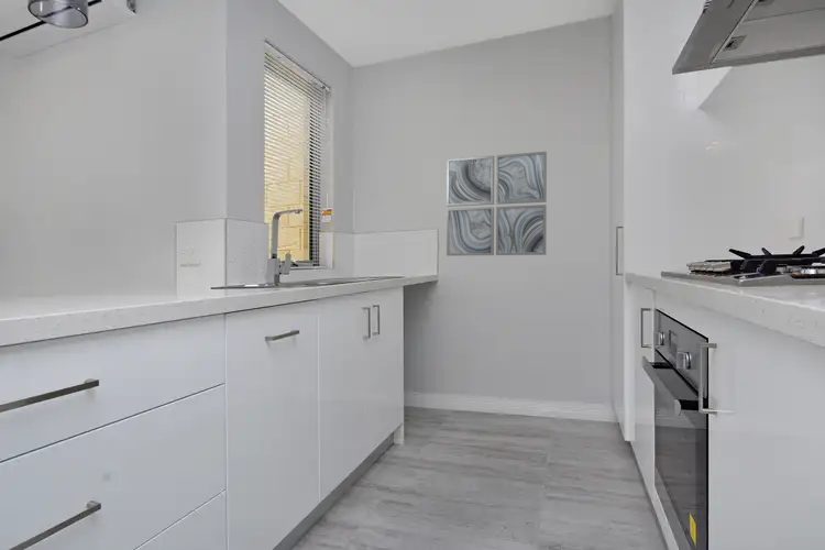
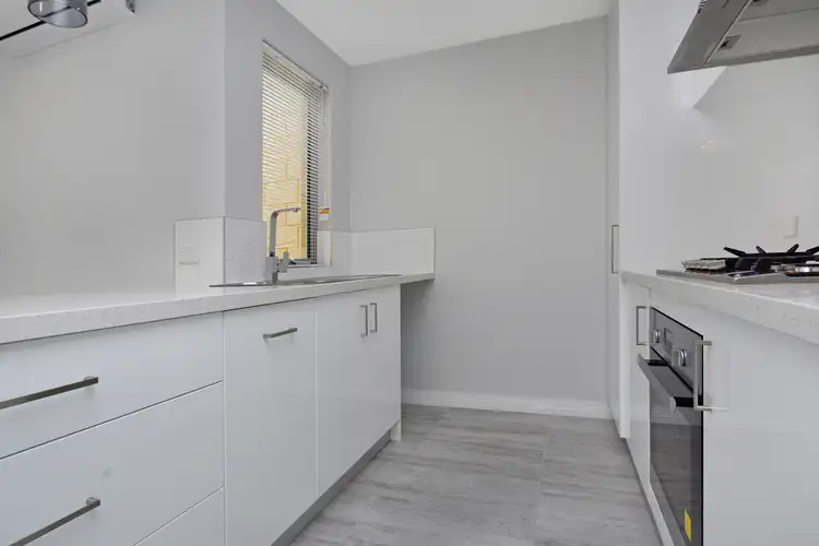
- wall art (496, 204)
